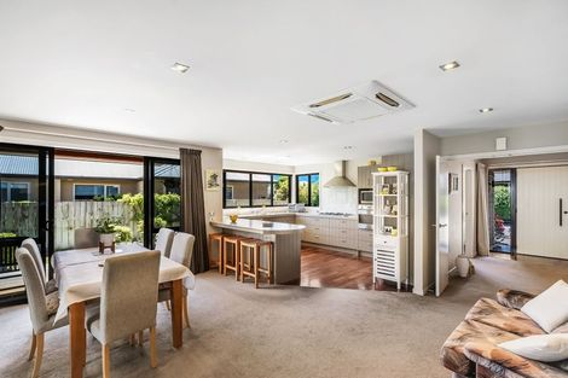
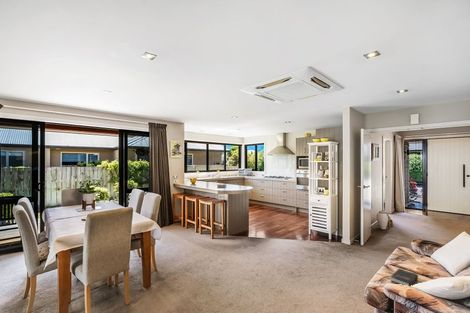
+ hardback book (404, 278)
